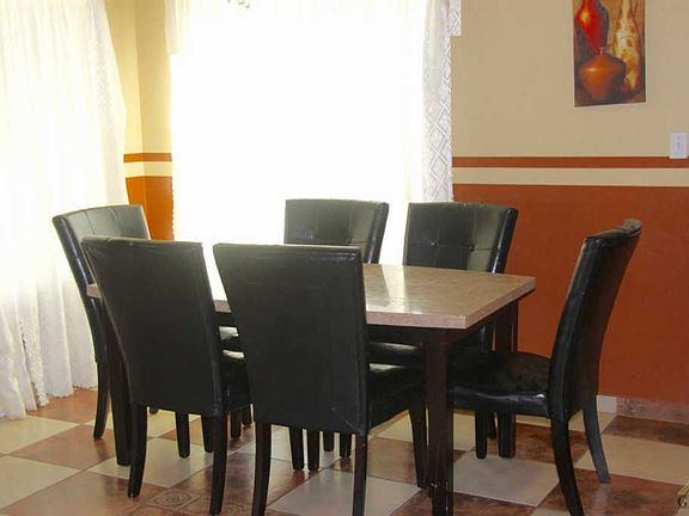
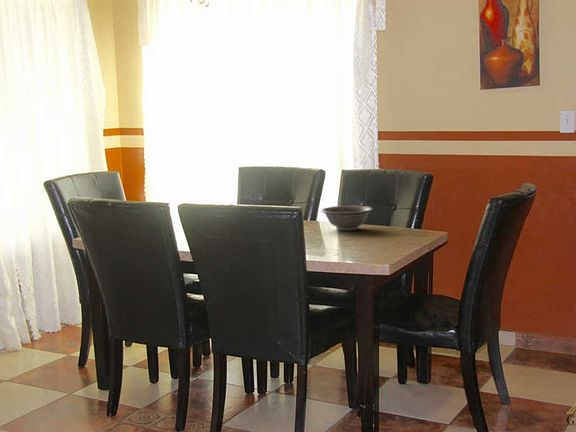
+ decorative bowl (347, 218)
